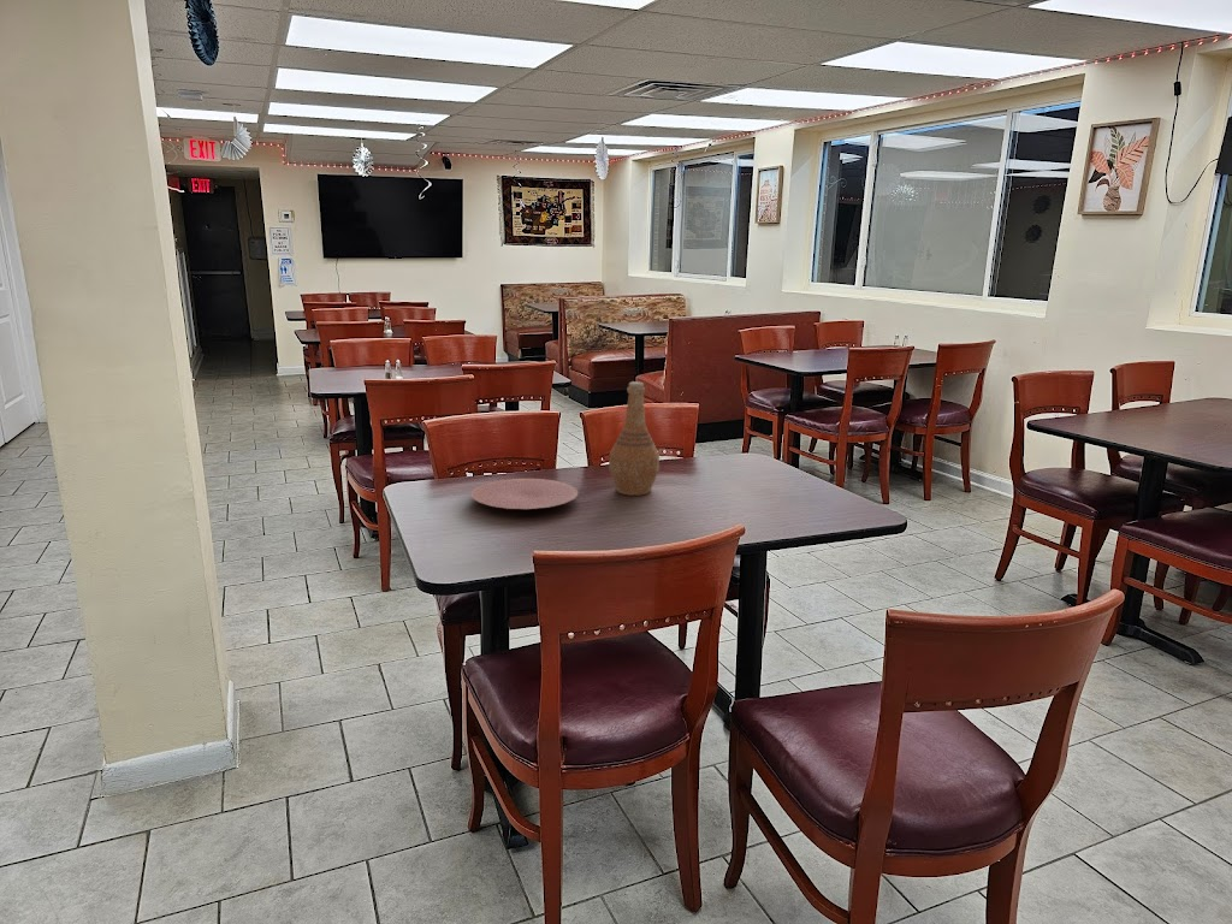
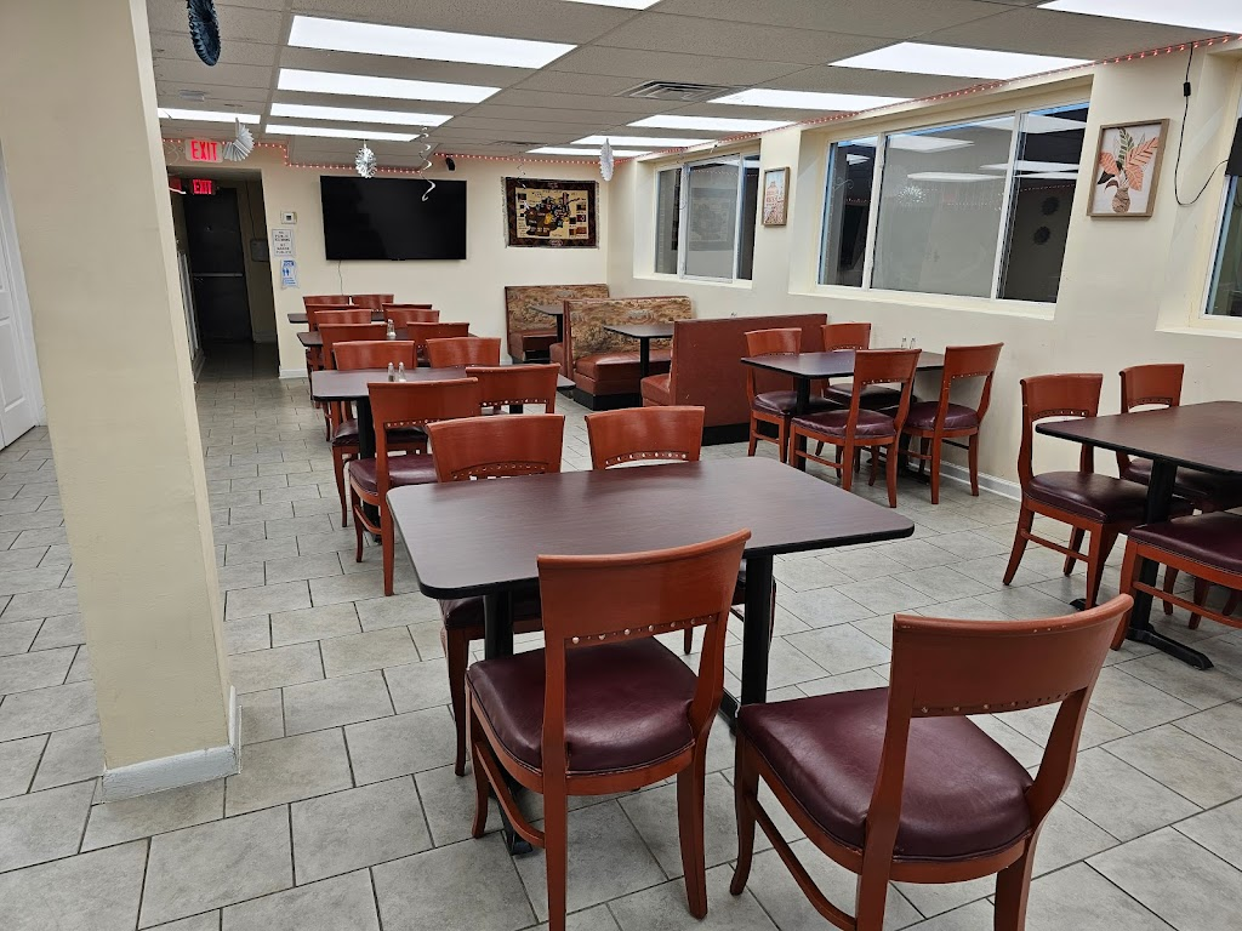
- vase (634, 437)
- plate (525, 497)
